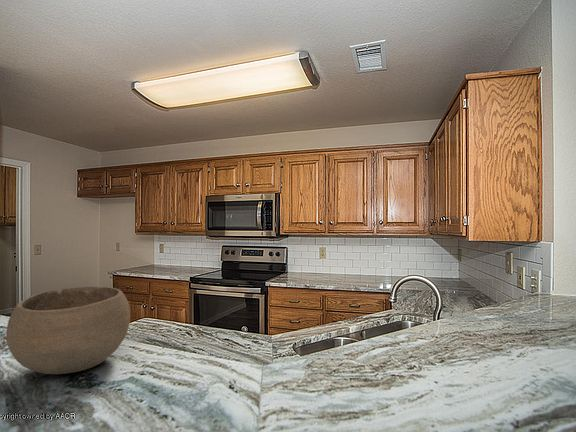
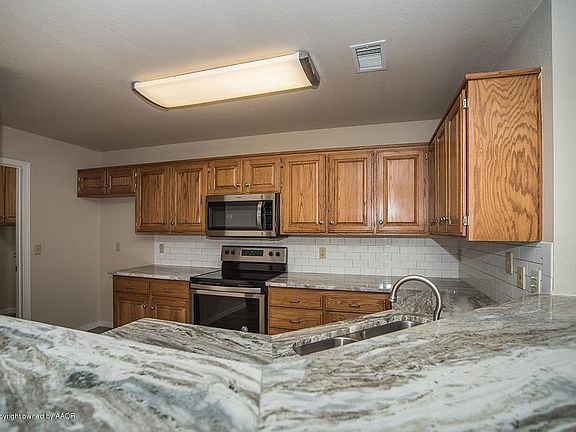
- bowl (73, 330)
